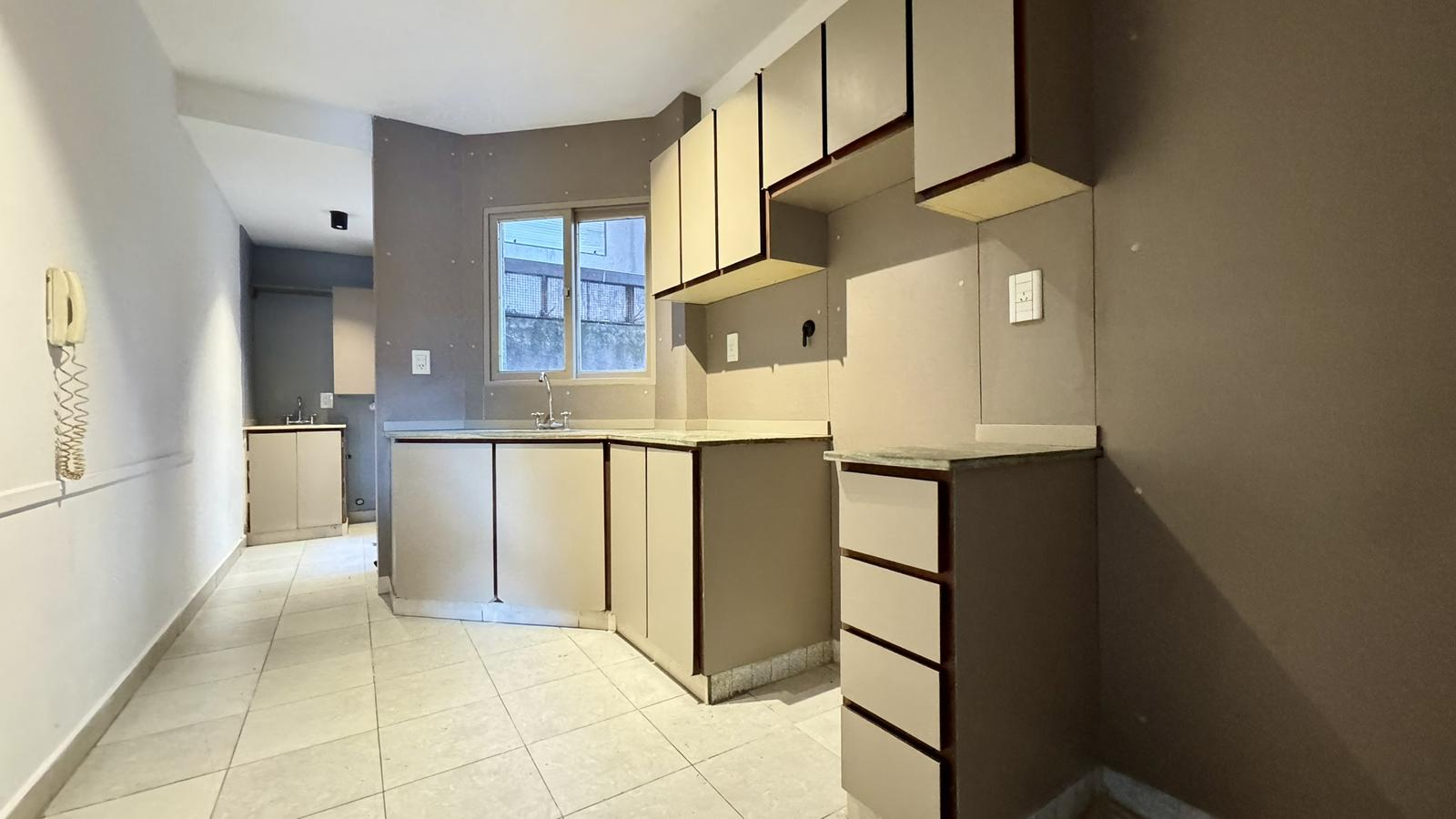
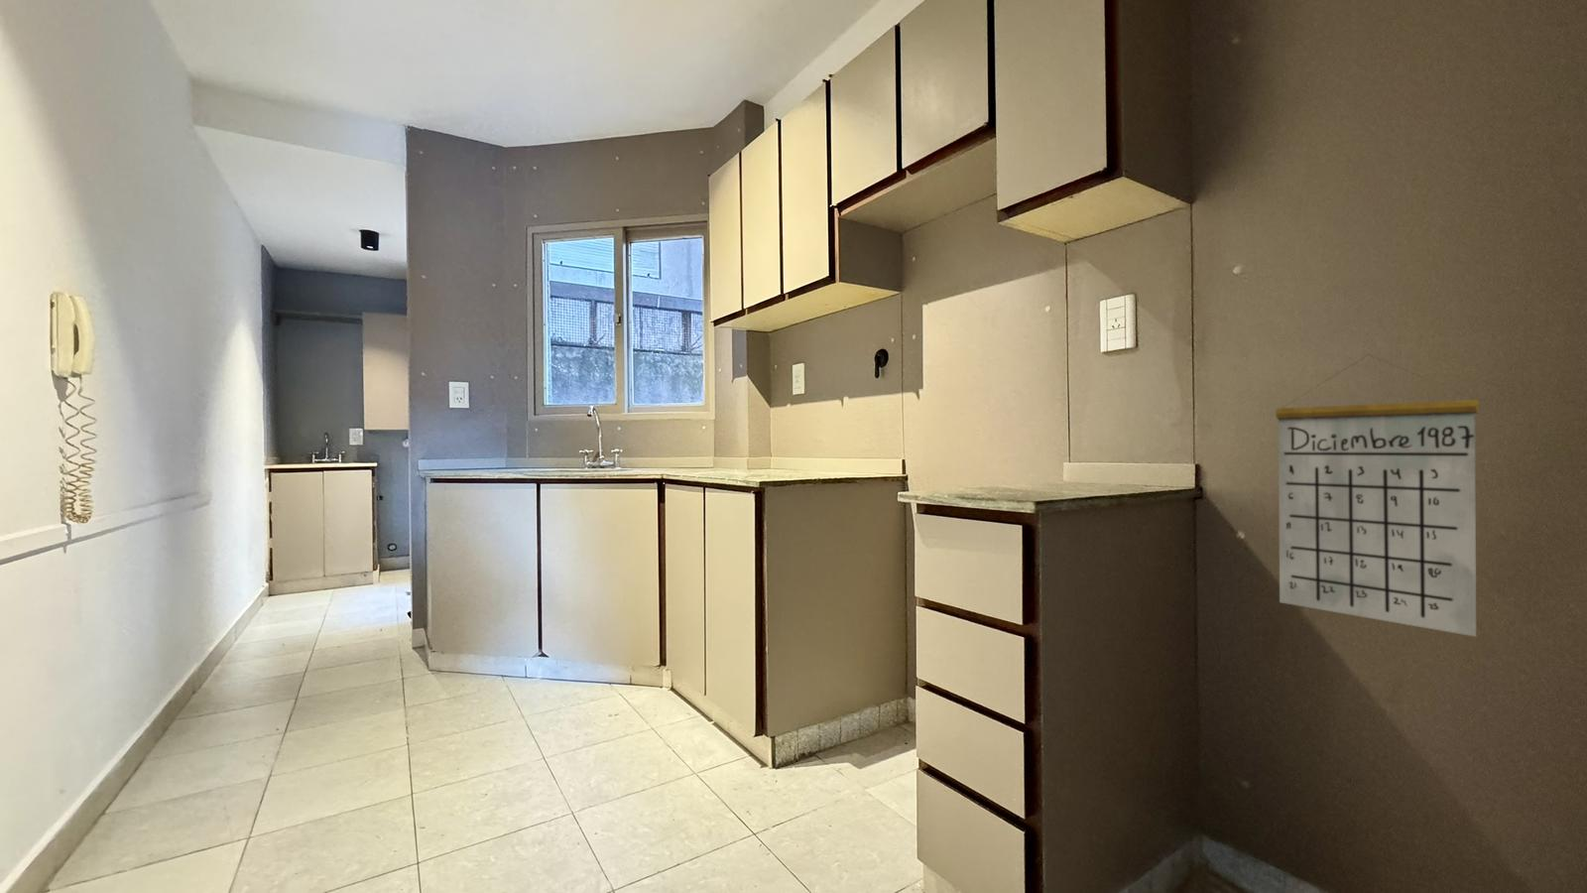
+ calendar (1368, 485)
